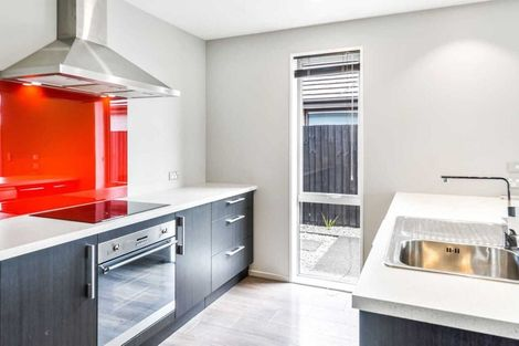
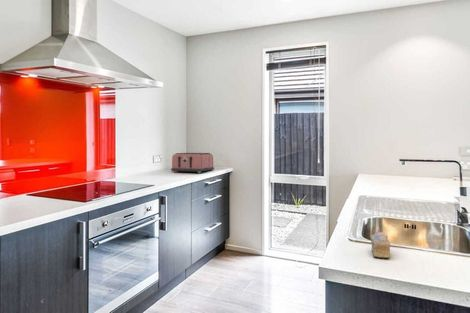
+ toaster (192, 162)
+ cake slice (380, 243)
